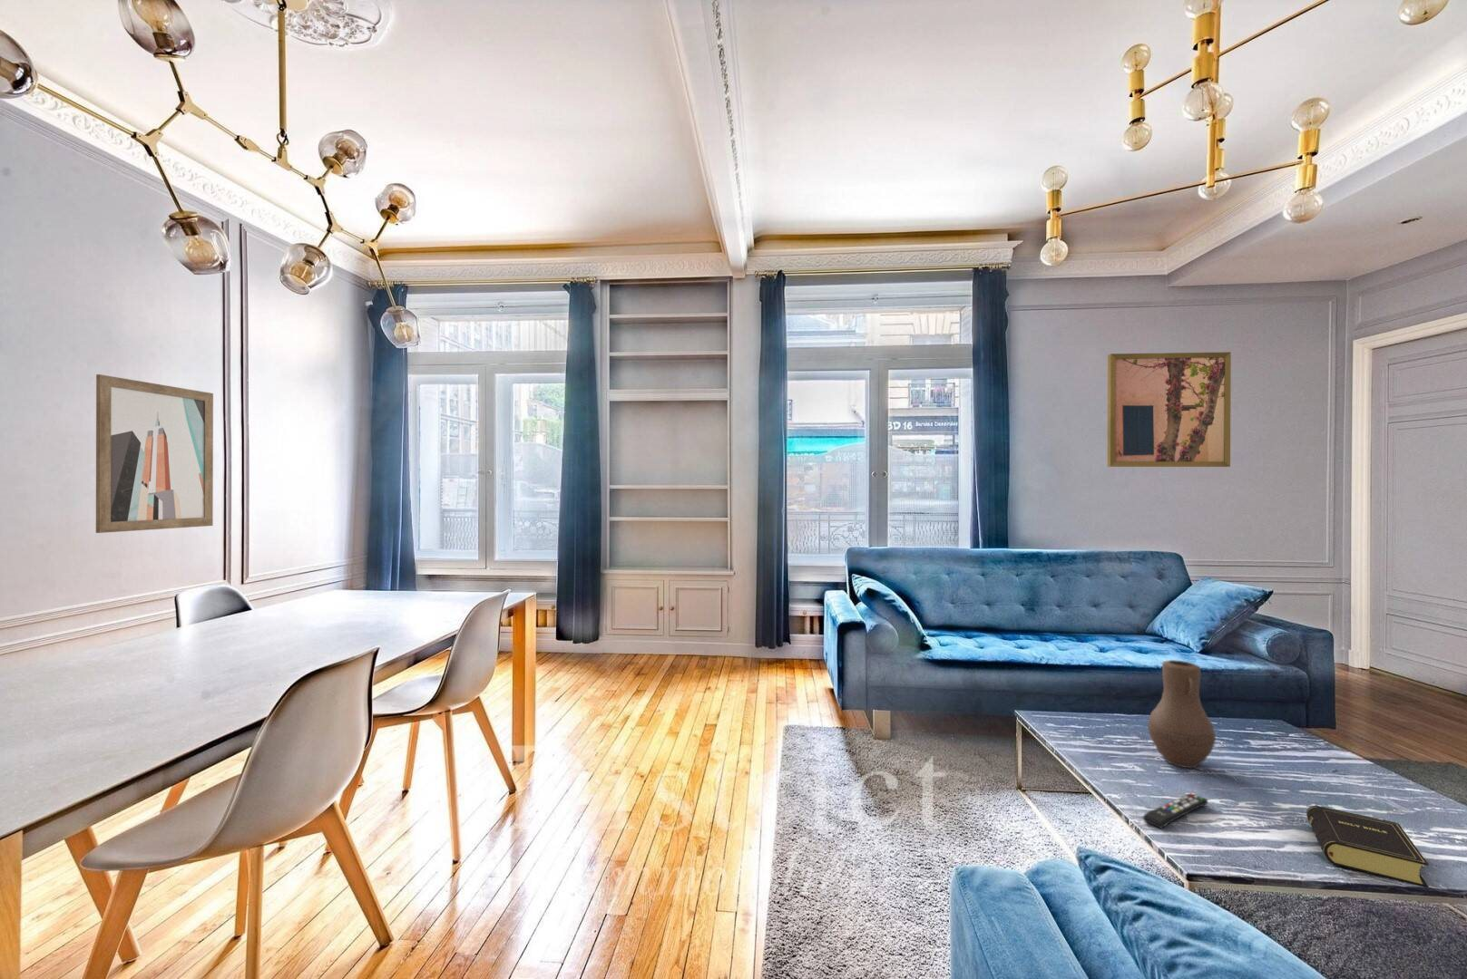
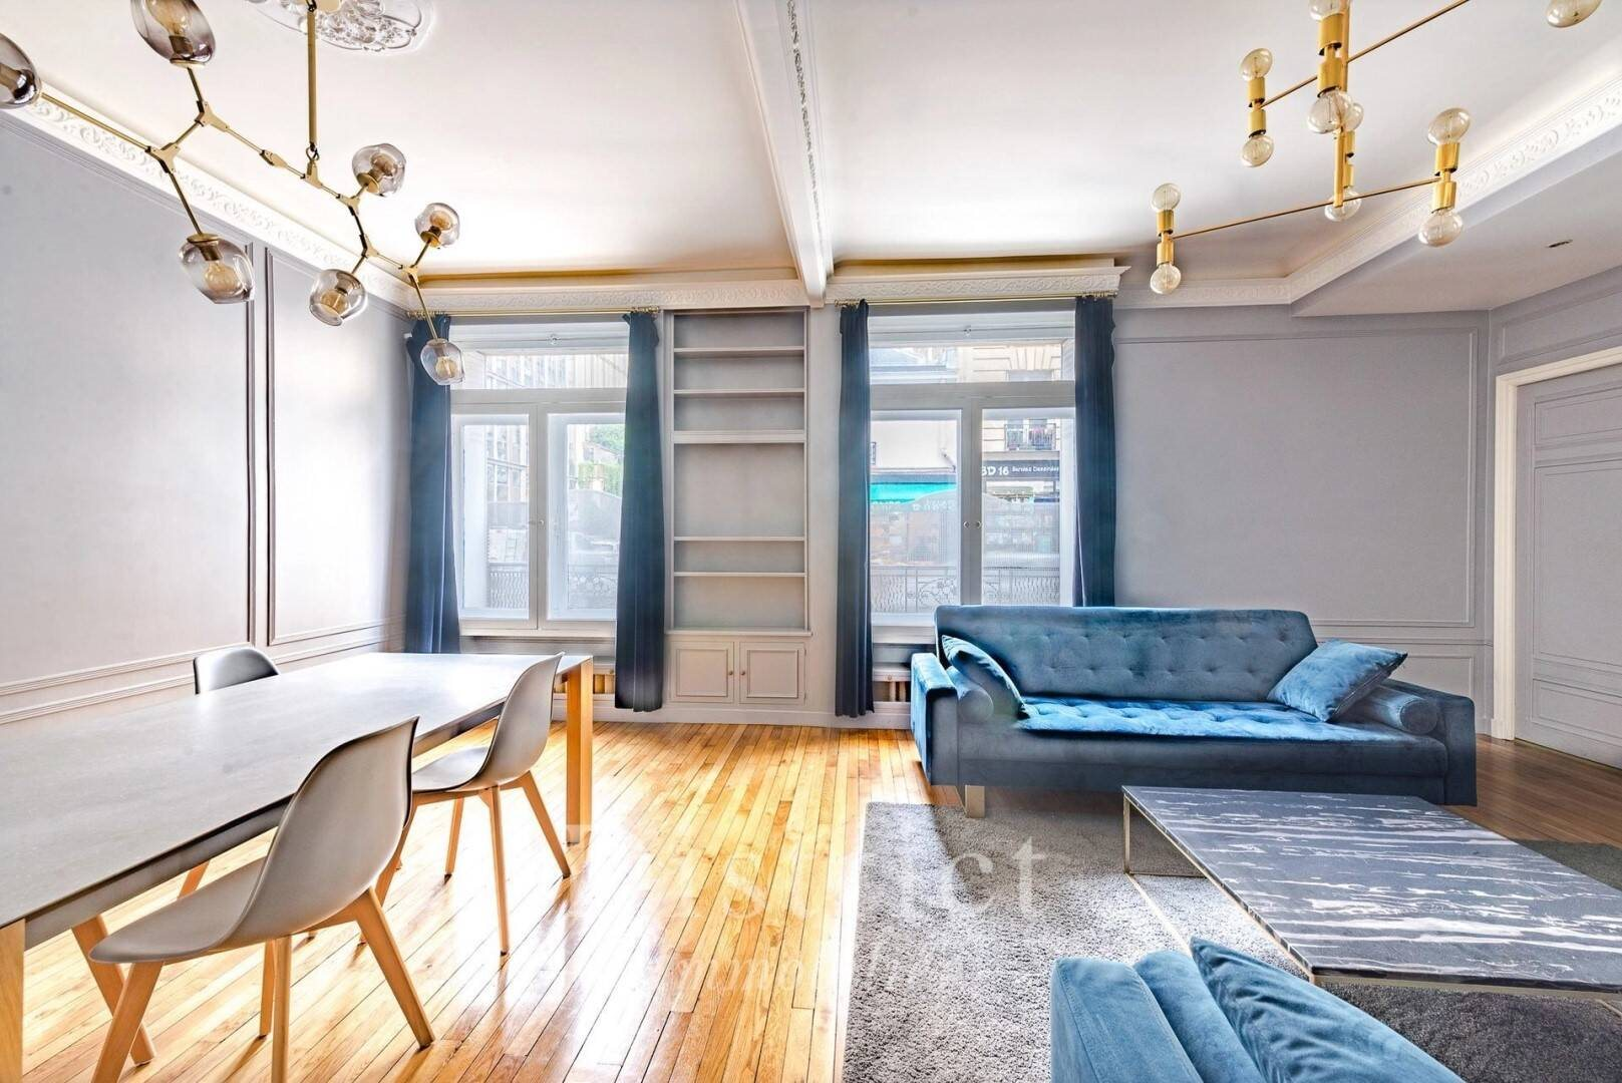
- wall art (1167, 410)
- remote control (1176, 809)
- book (1363, 844)
- vase (1181, 712)
- wall art (160, 457)
